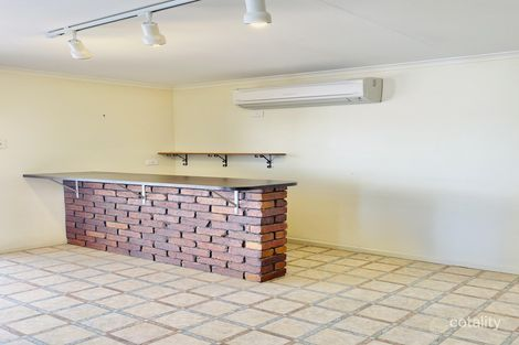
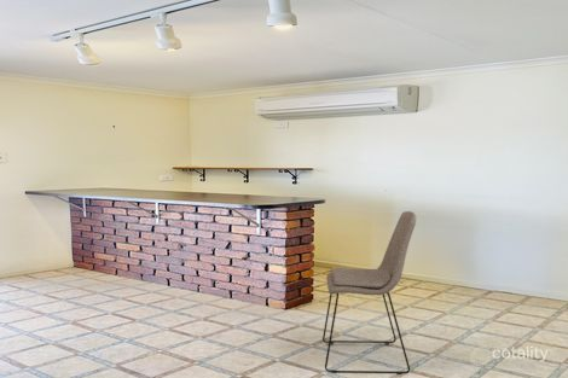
+ chair (367, 285)
